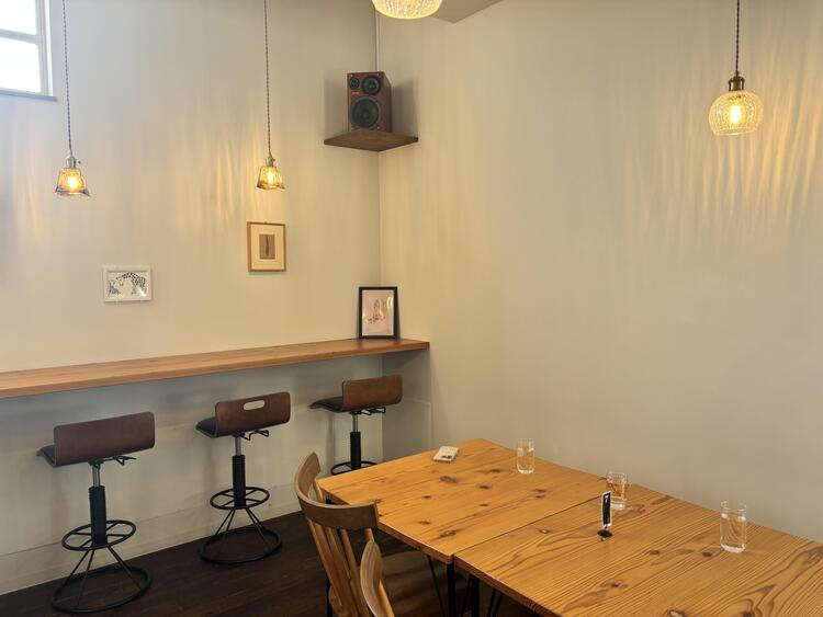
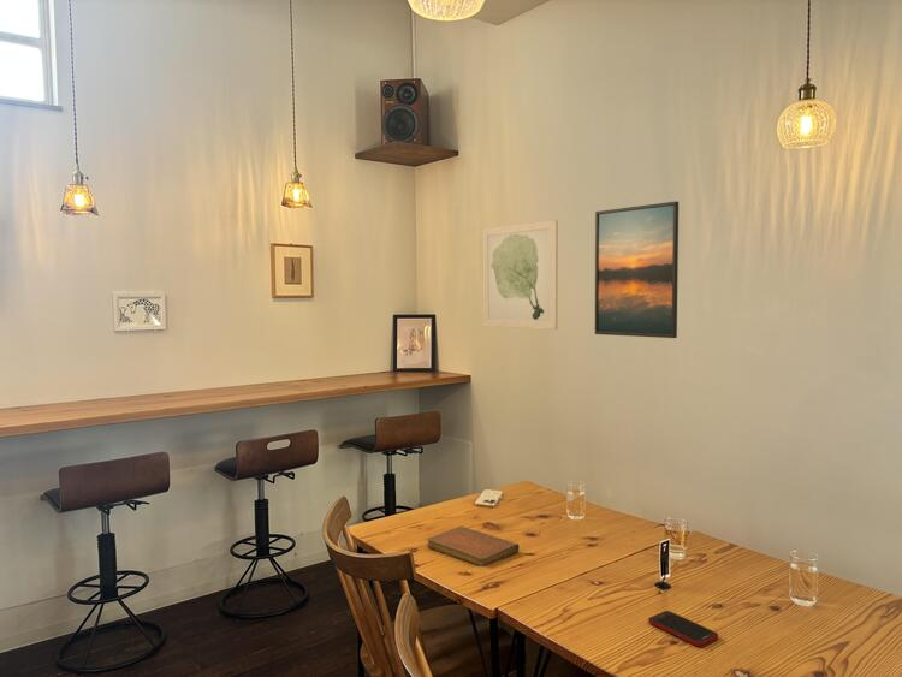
+ cell phone (682, 628)
+ wall art (517, 277)
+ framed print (634, 272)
+ notebook (471, 545)
